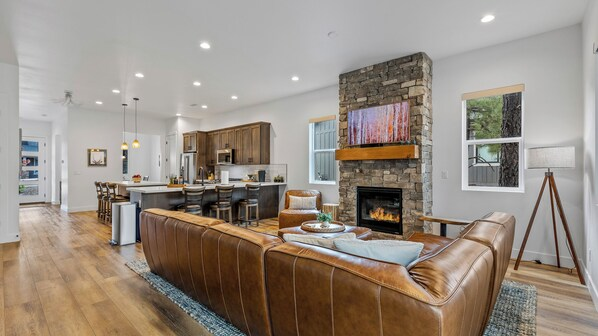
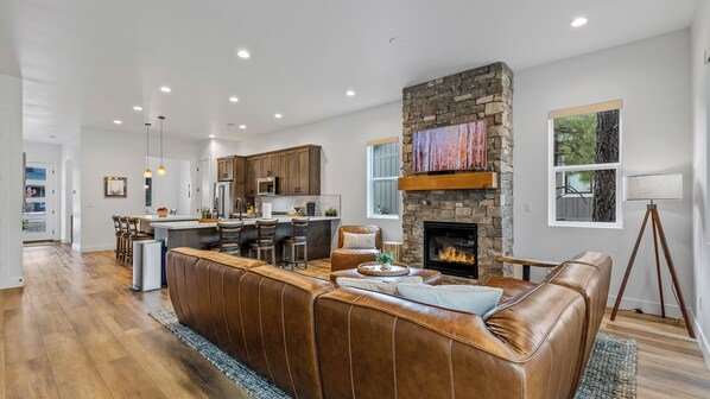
- ceiling light fixture (67, 97)
